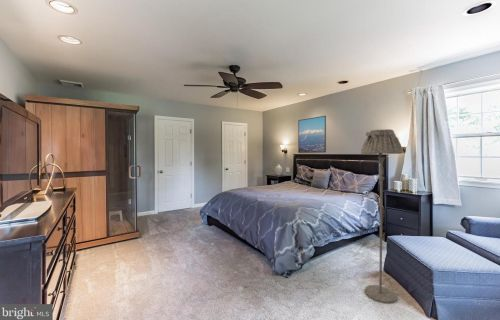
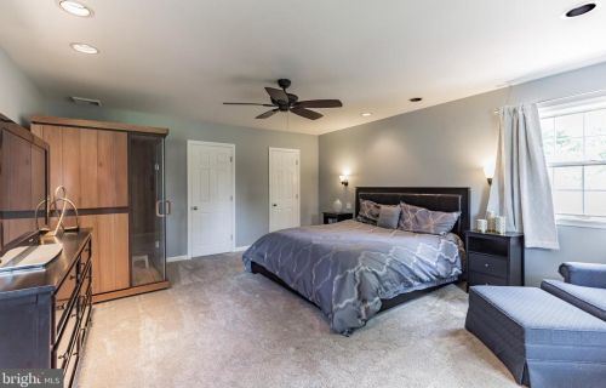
- floor lamp (380, 212)
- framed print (311, 135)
